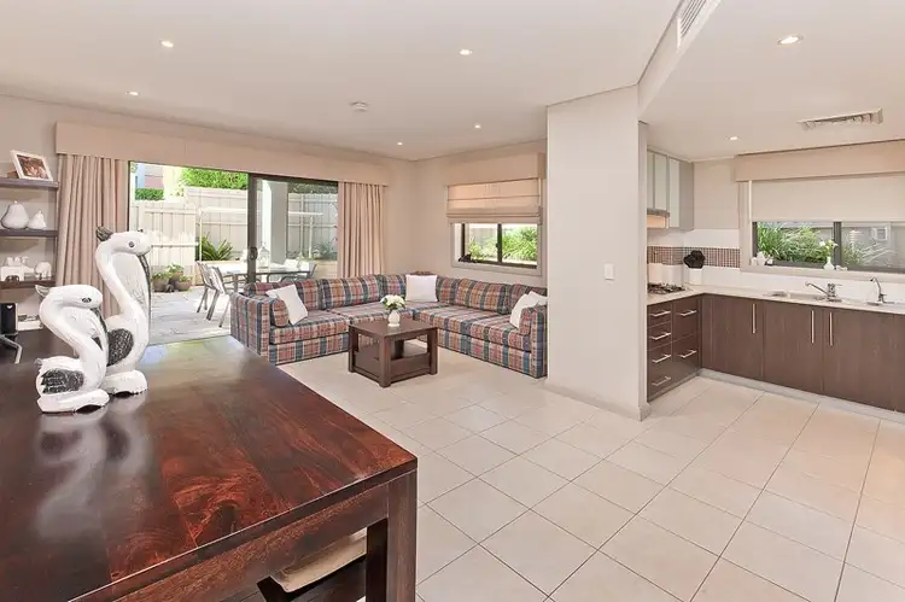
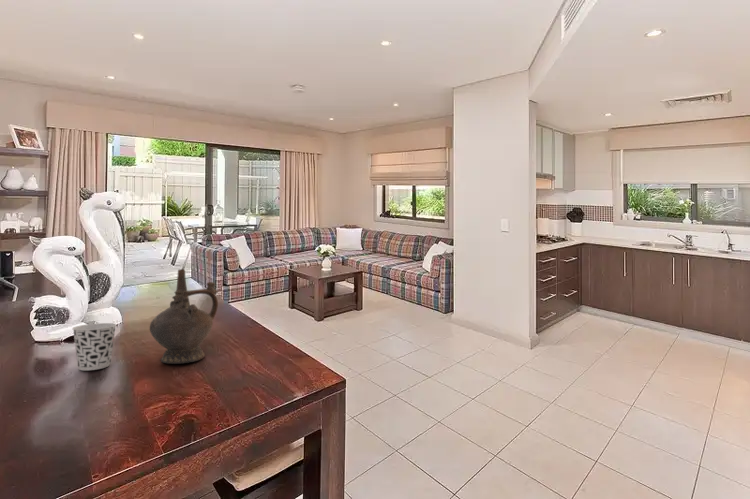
+ ceremonial vessel (185, 313)
+ cup (94, 346)
